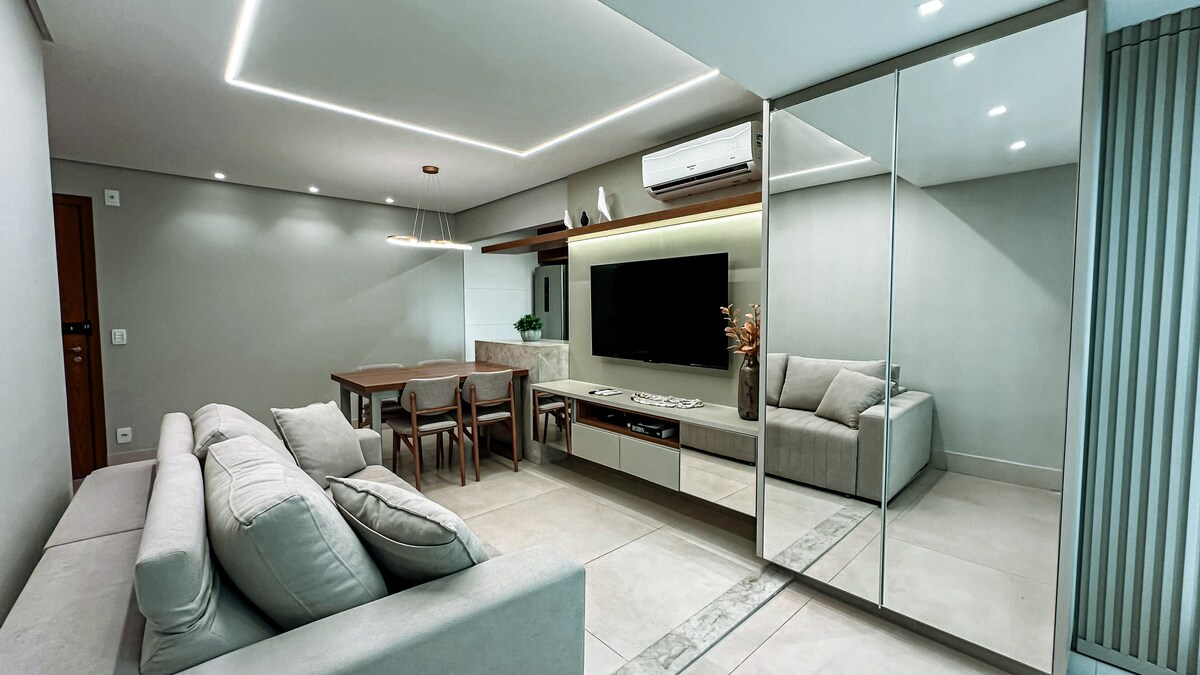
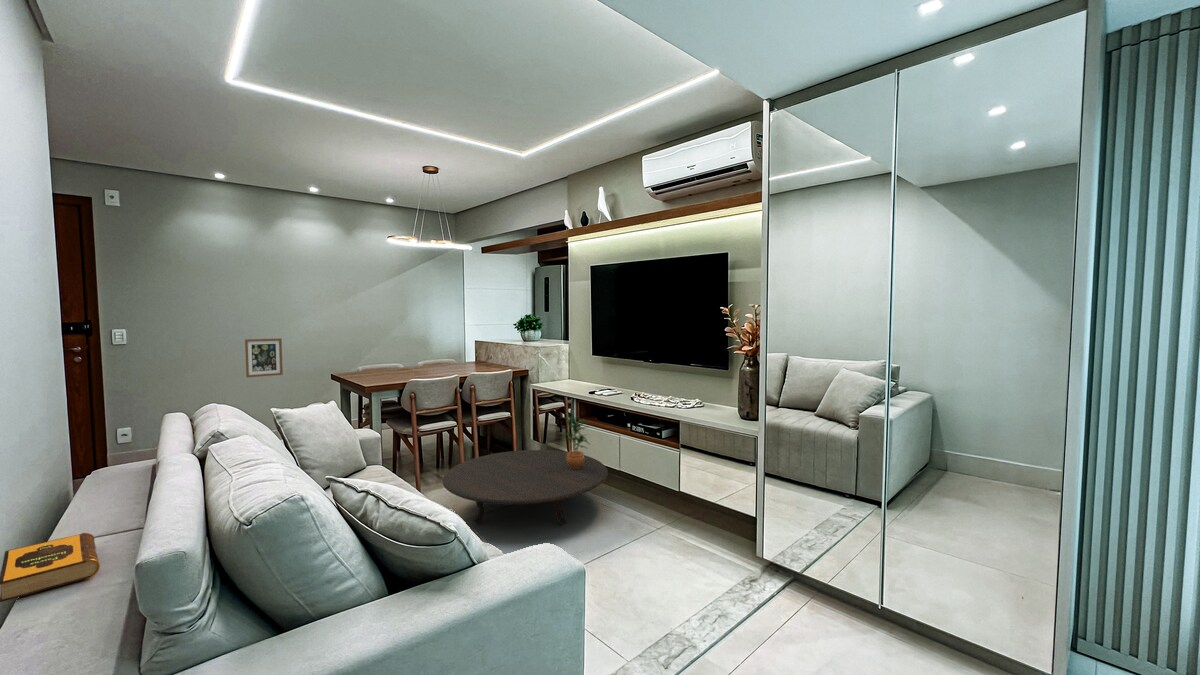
+ wall art (264, 357)
+ potted plant (575, 437)
+ hardback book (52, 562)
+ table (527, 489)
